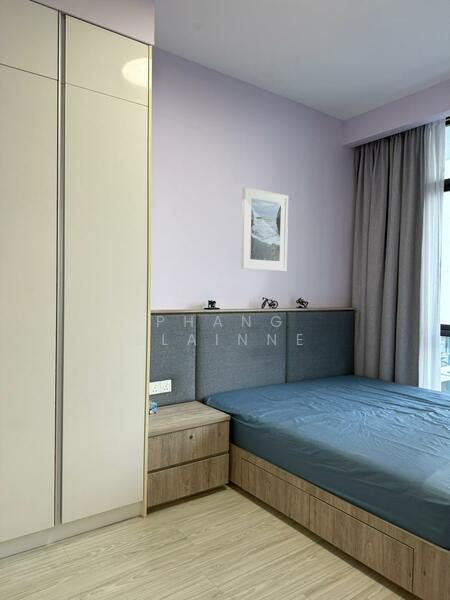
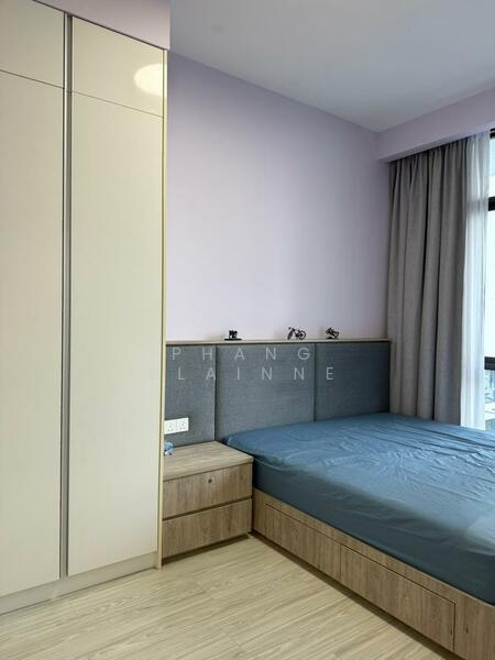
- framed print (265, 230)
